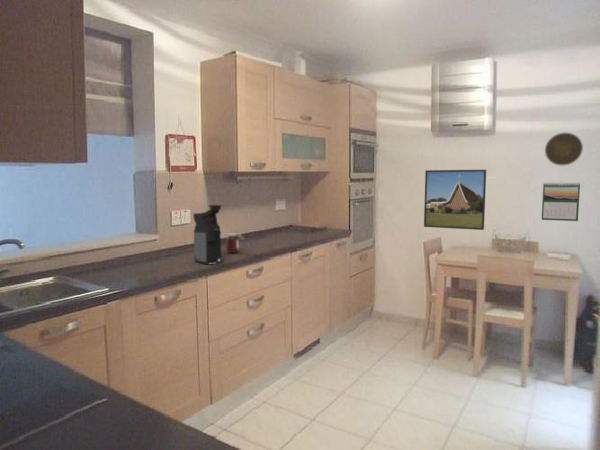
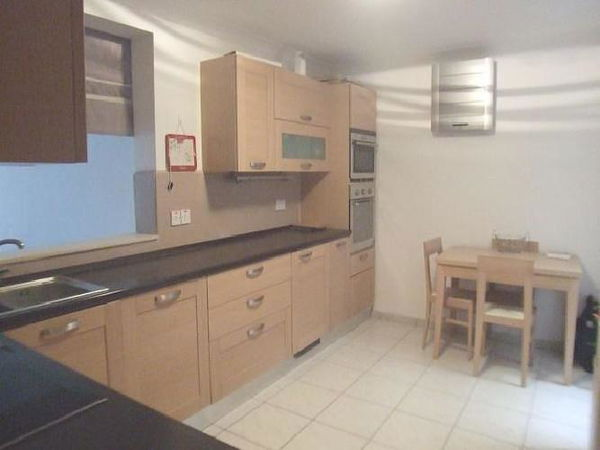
- decorative plate (563, 149)
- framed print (453, 199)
- coffee maker (208, 233)
- jar (234, 242)
- calendar (560, 201)
